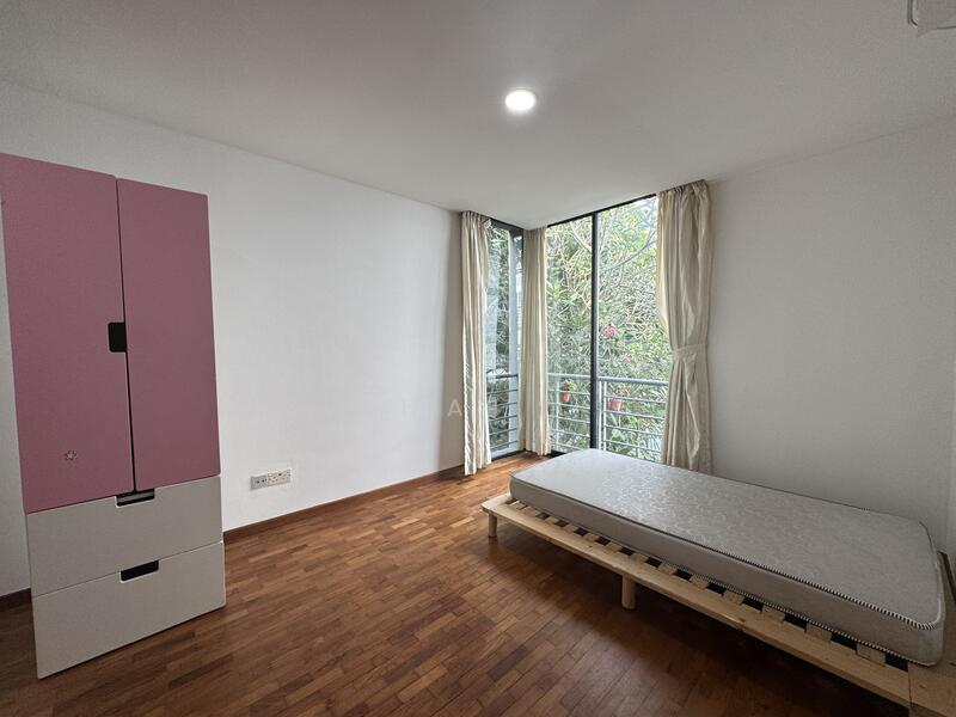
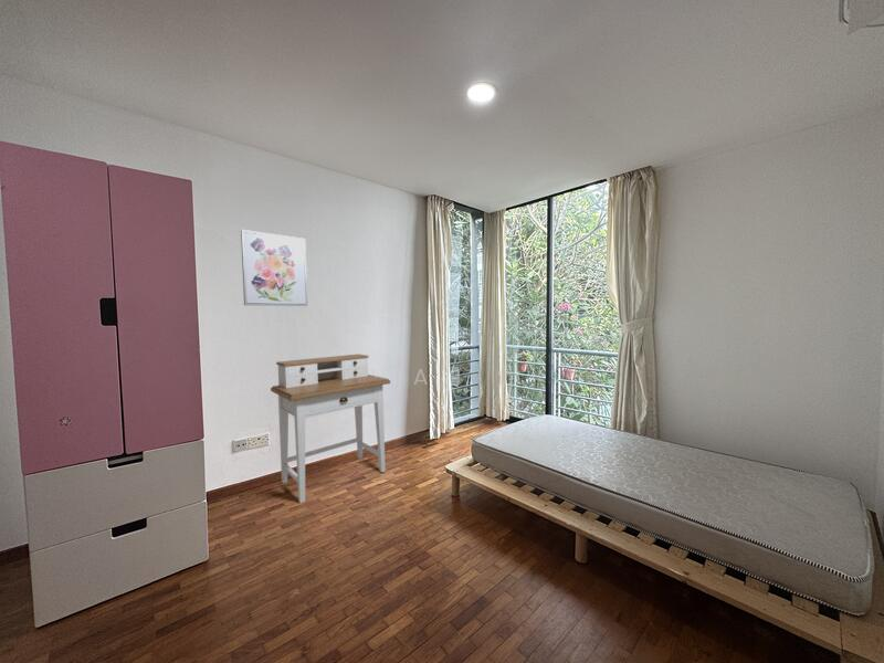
+ wall art (275, 270)
+ desk (333, 411)
